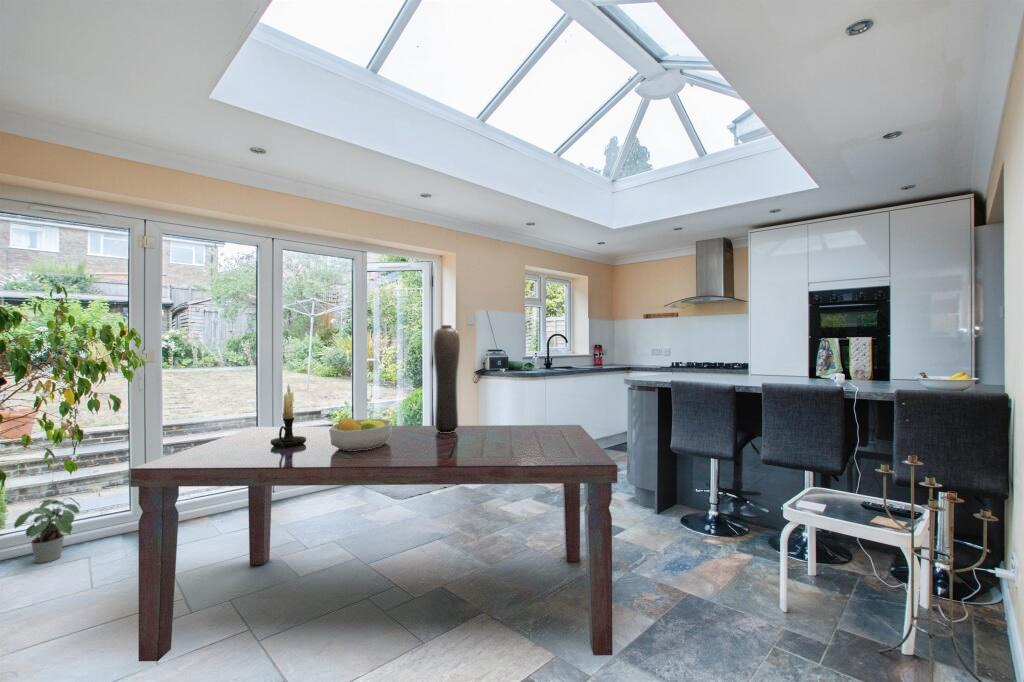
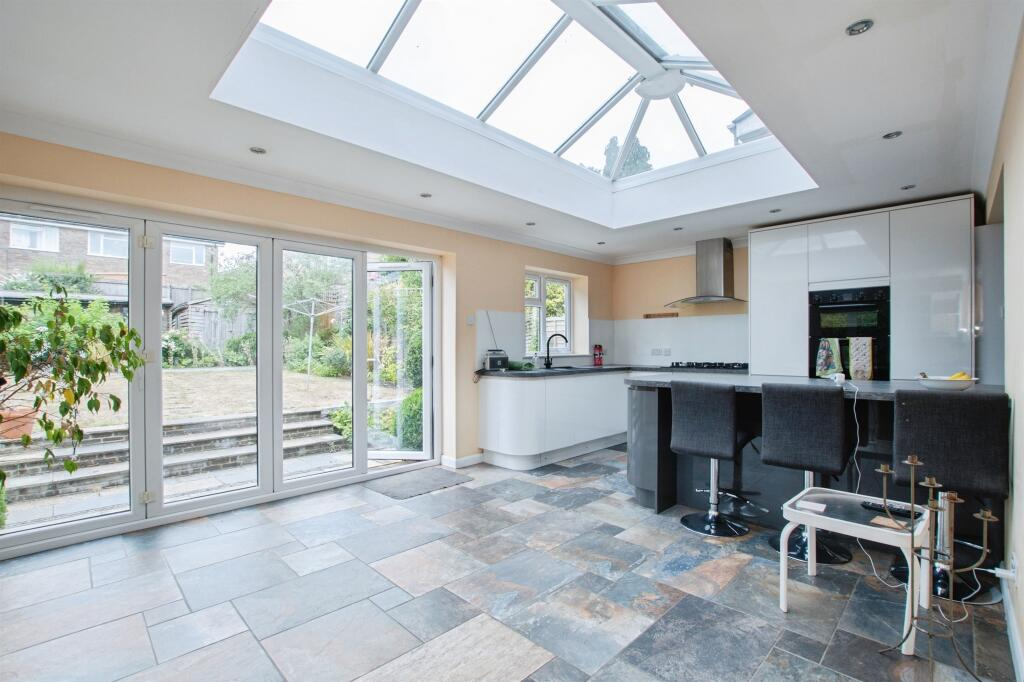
- vase (446, 378)
- candle holder (286, 414)
- potted plant (49, 530)
- dining table (401, 484)
- fruit bowl (362, 429)
